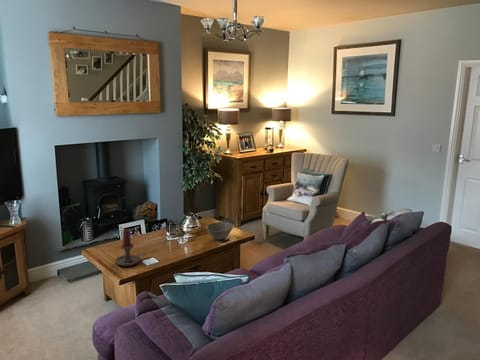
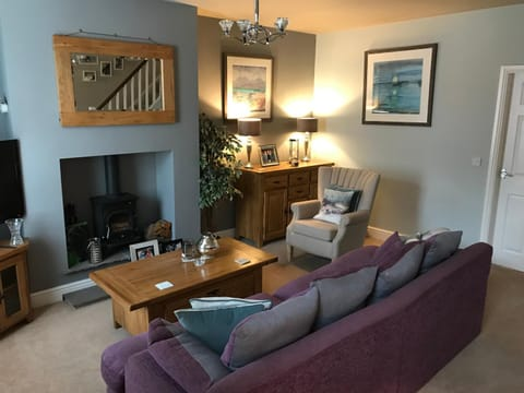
- candle holder (130, 245)
- bowl (219, 232)
